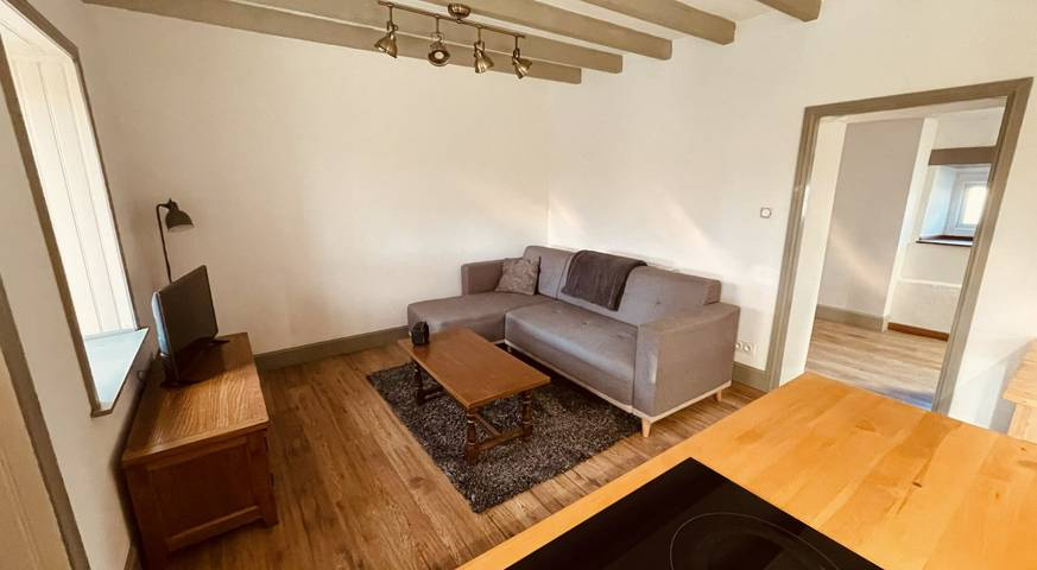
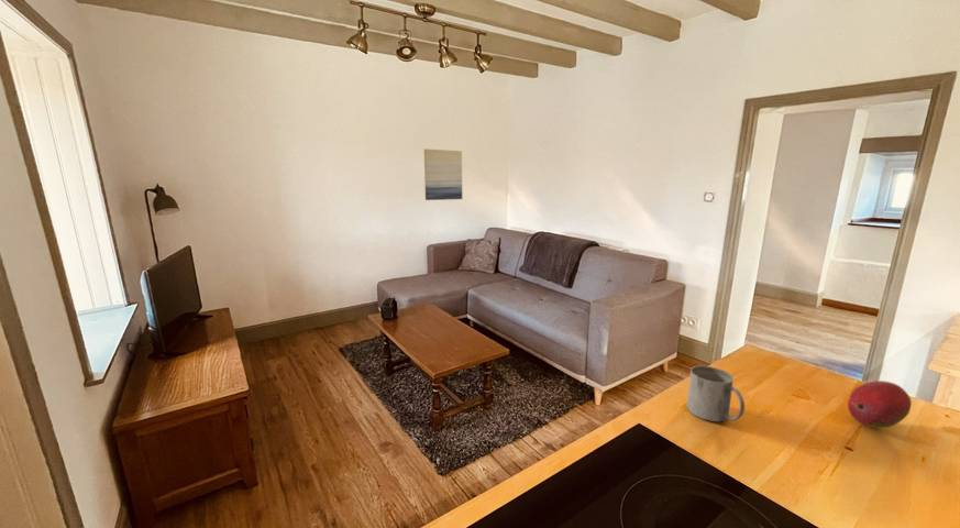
+ wall art (443, 175)
+ mug (716, 396)
+ fruit (880, 404)
